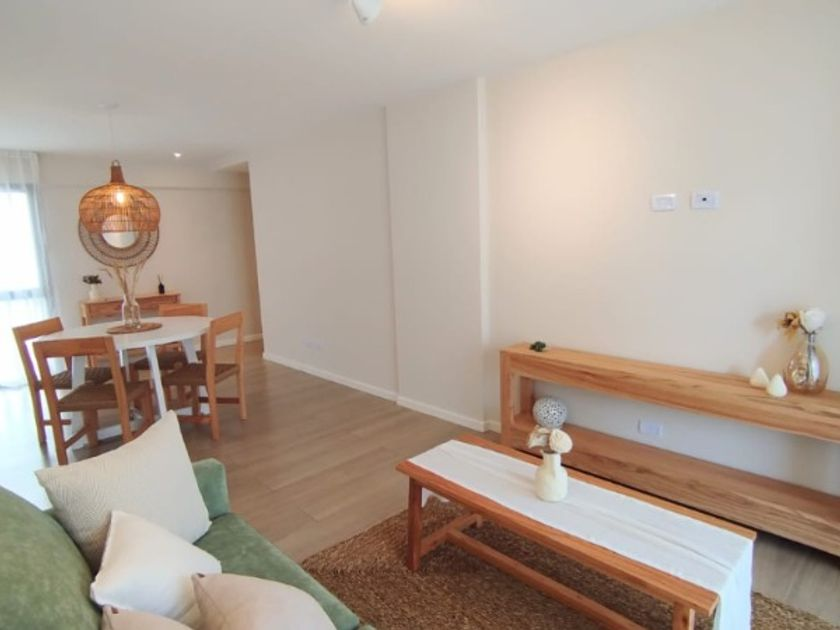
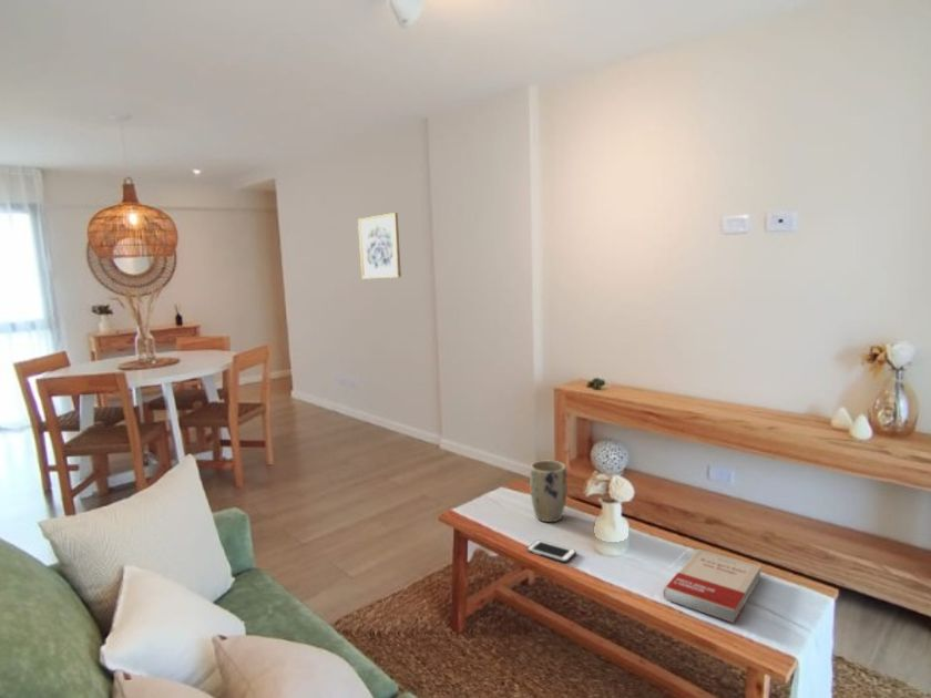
+ wall art (378, 247)
+ plant pot (548, 491)
+ book (713, 582)
+ cell phone (551, 551)
